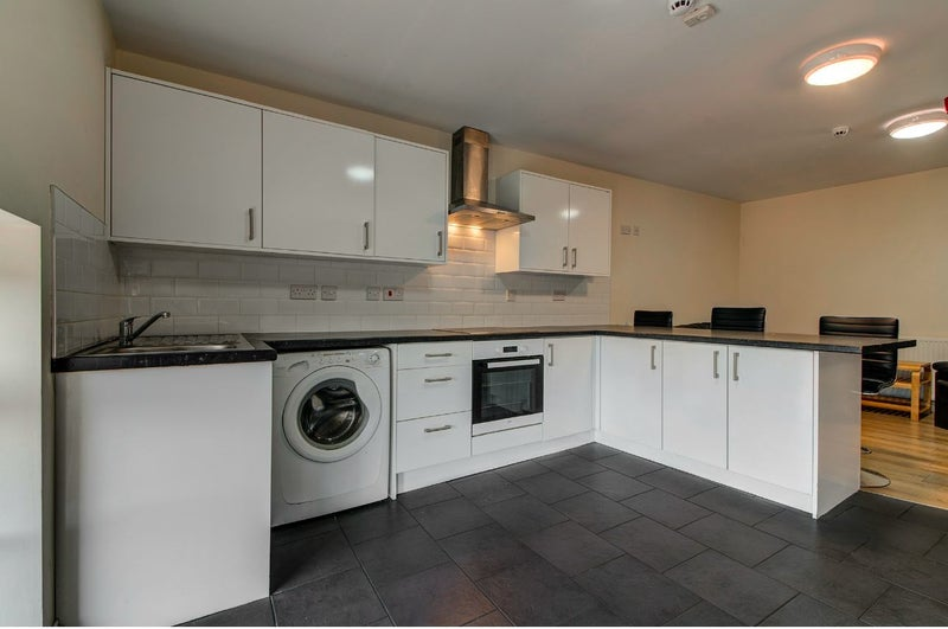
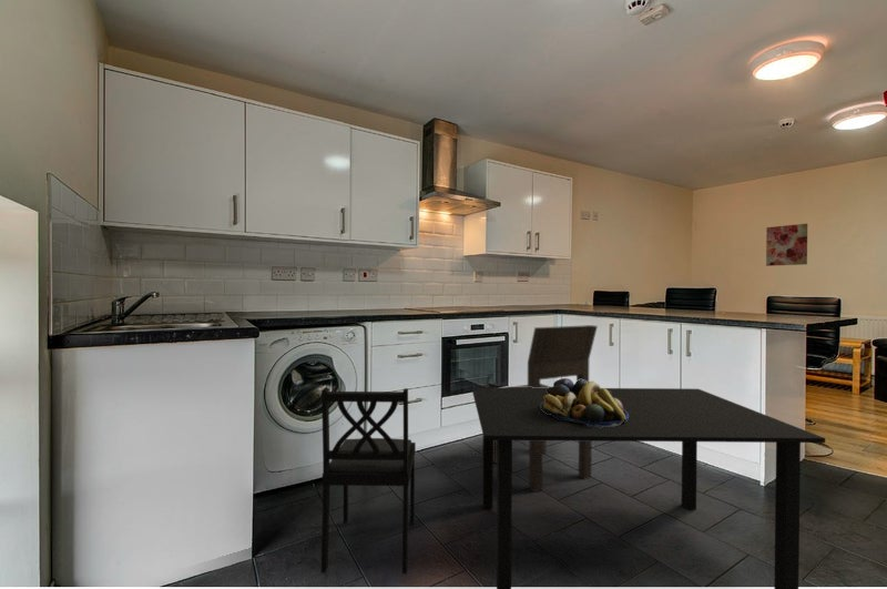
+ fruit bowl (583, 396)
+ wall art (786, 245)
+ dining chair (539, 387)
+ dining set (540, 439)
